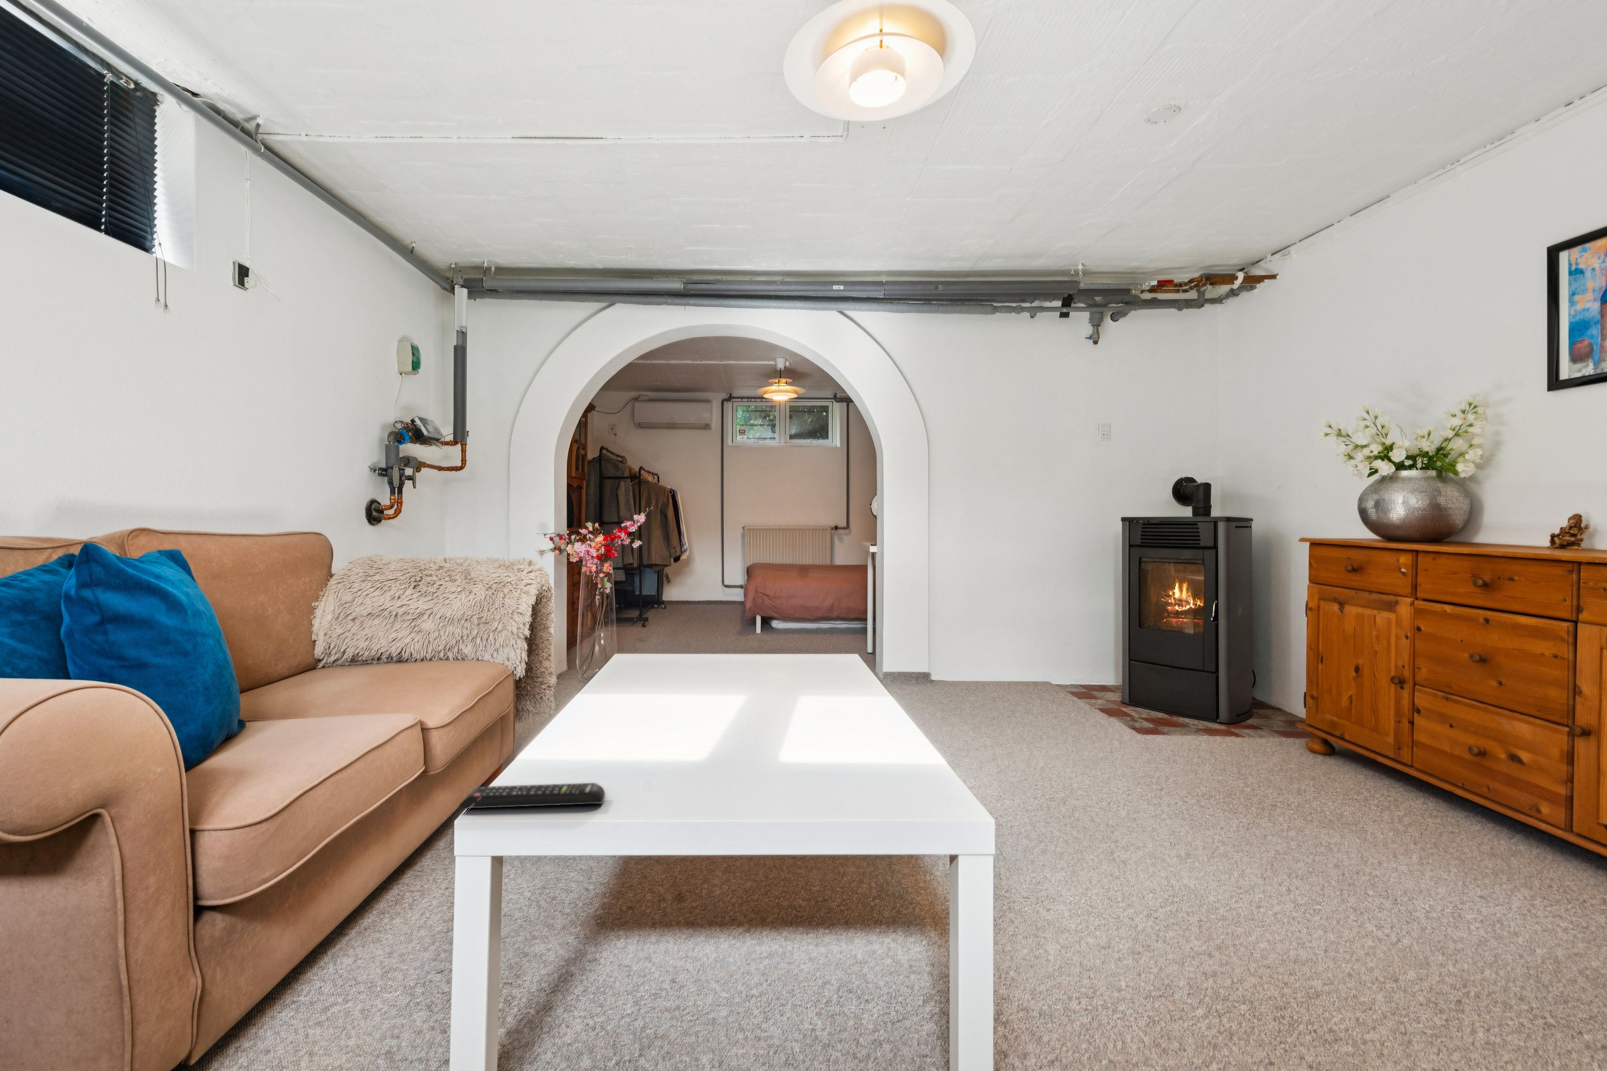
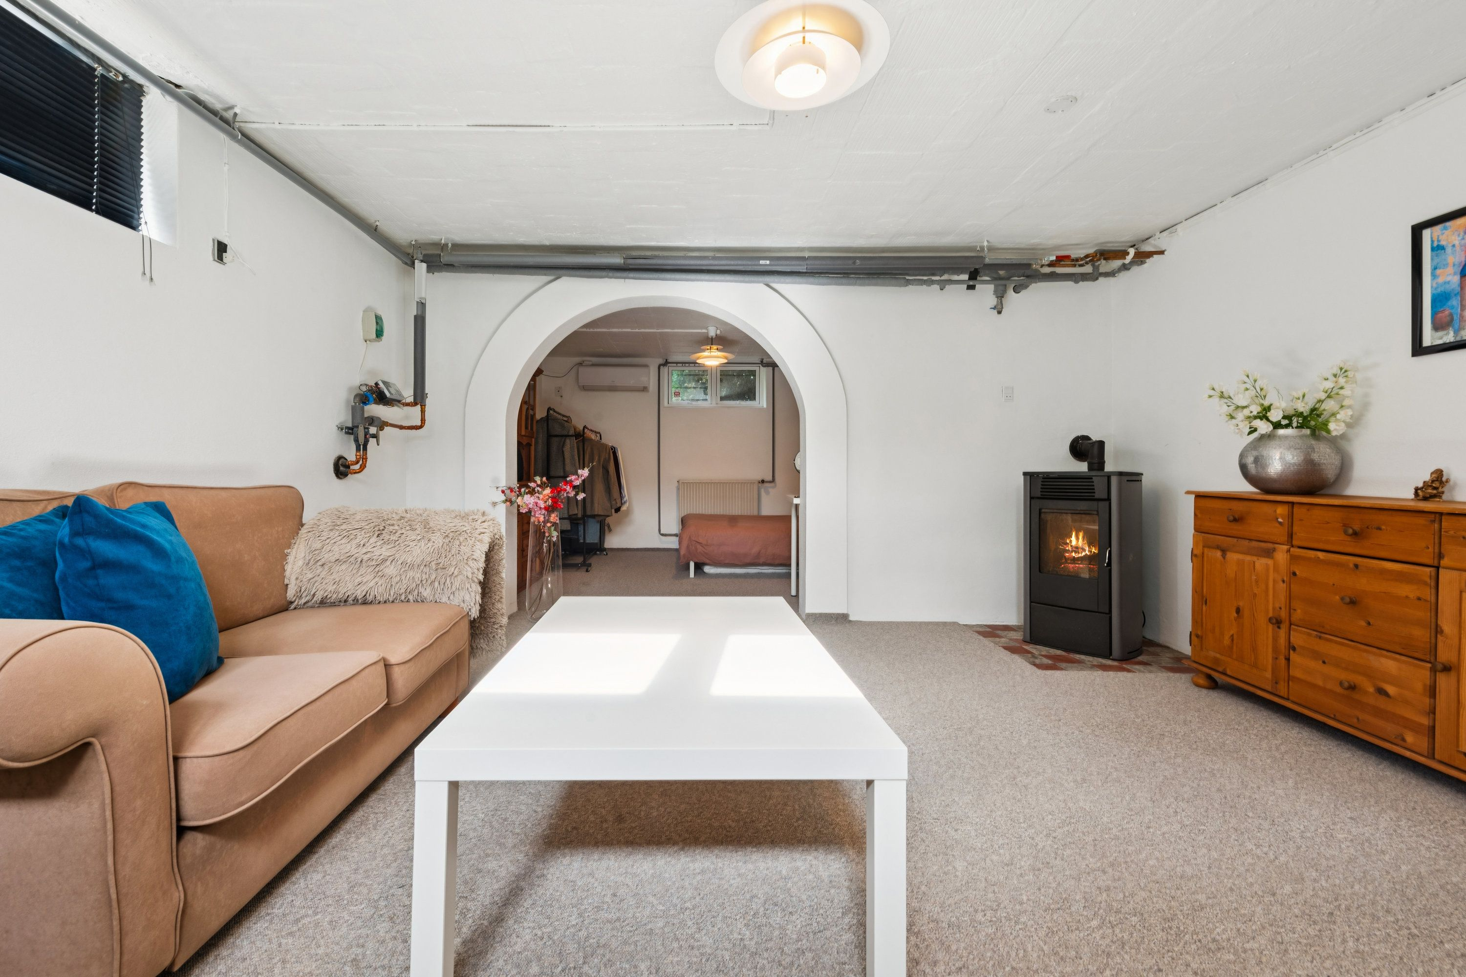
- remote control (533, 796)
